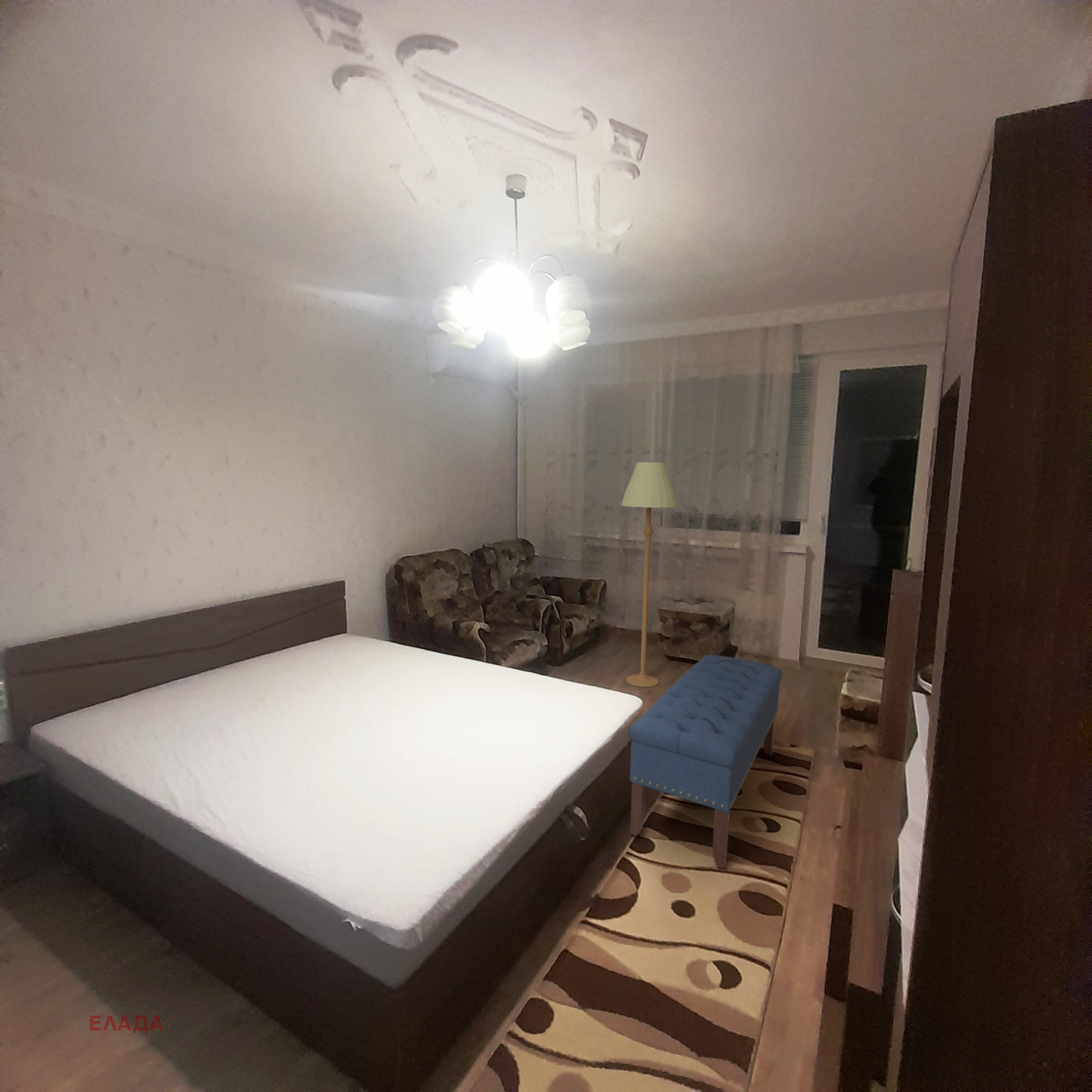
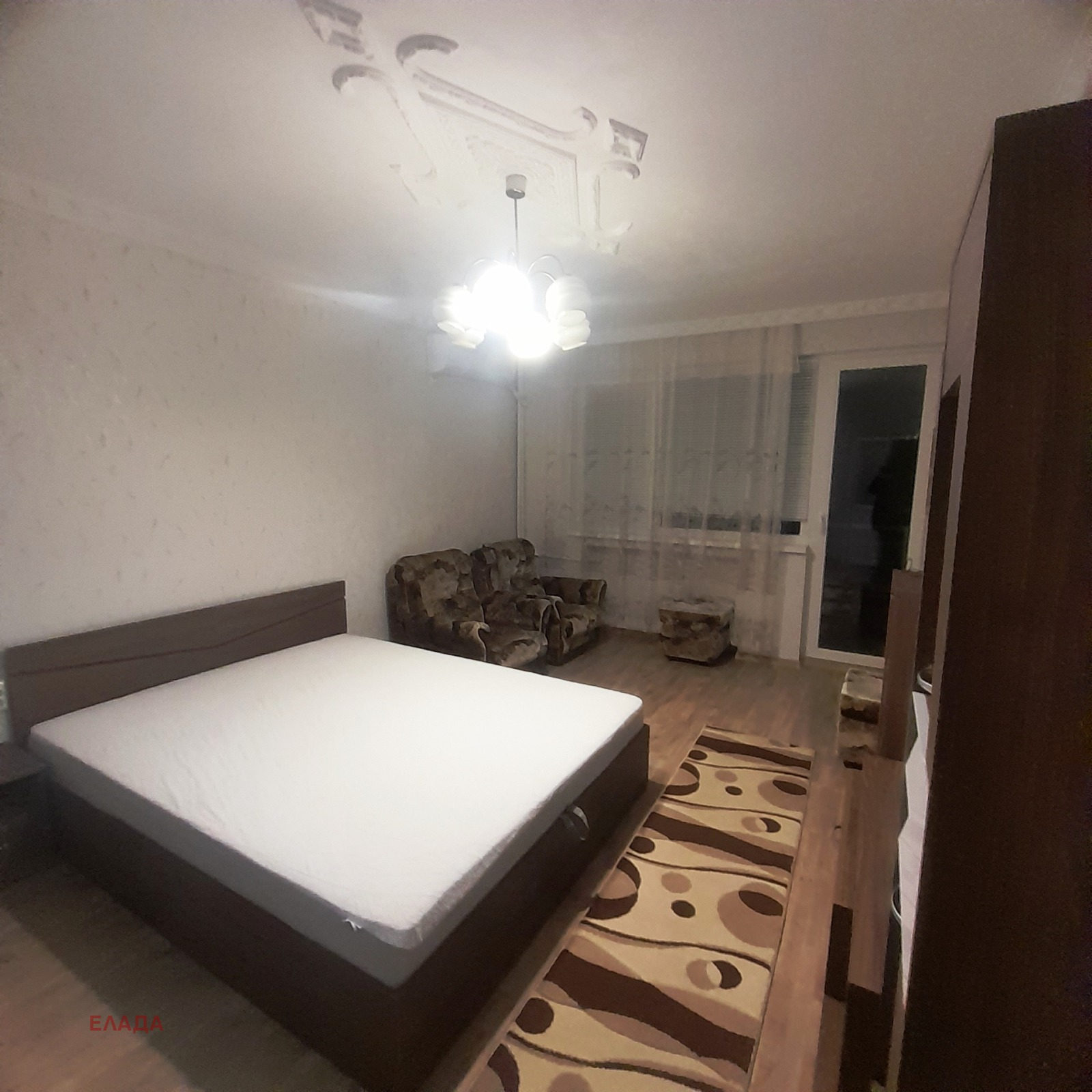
- floor lamp (646, 574)
- bench (713, 738)
